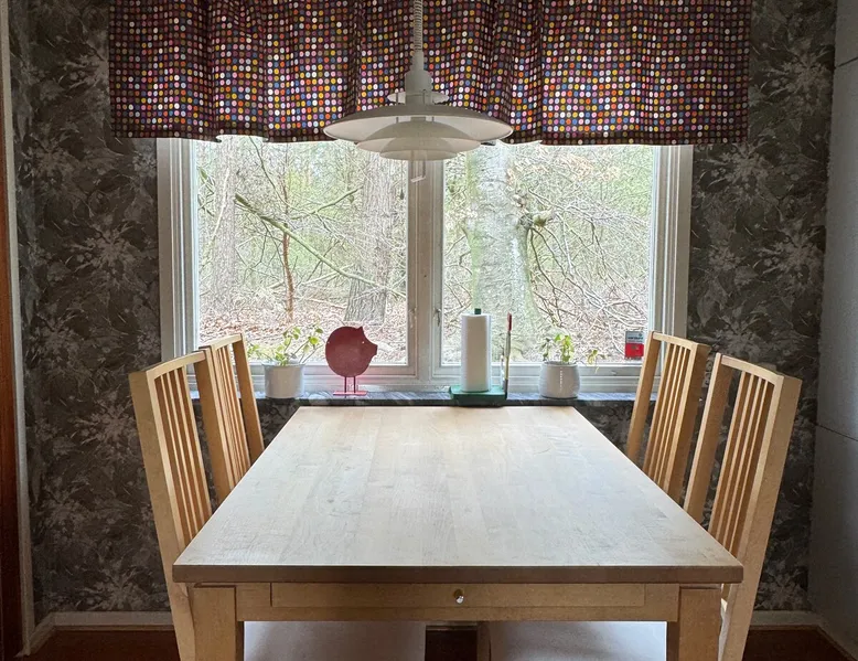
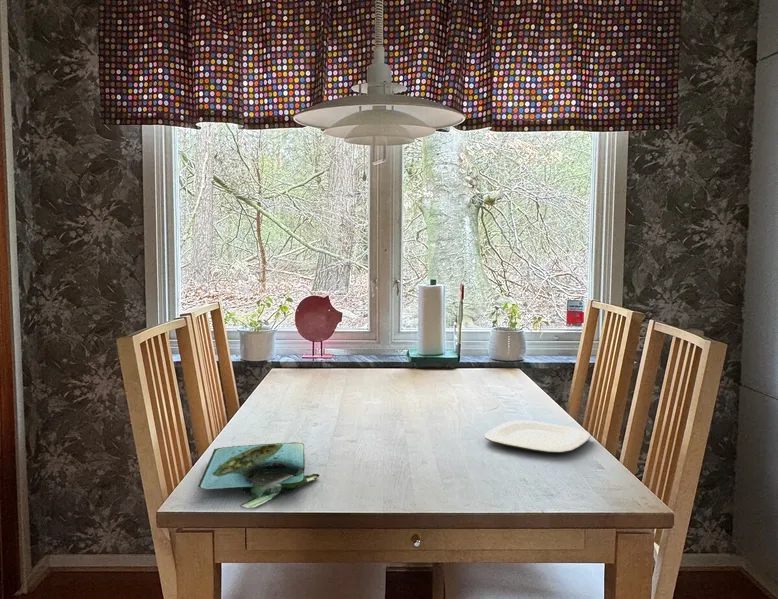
+ plate (537, 437)
+ platter (260, 468)
